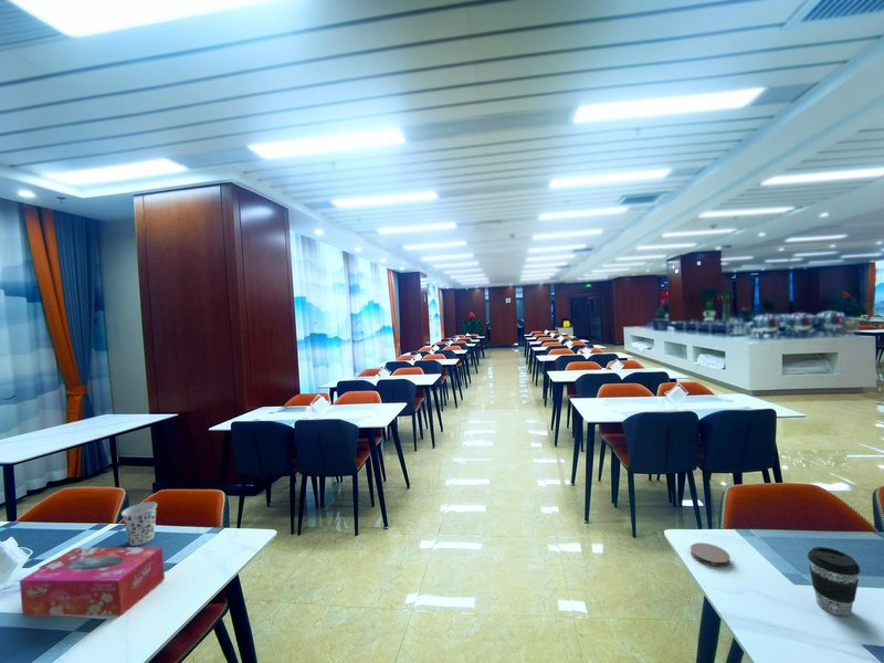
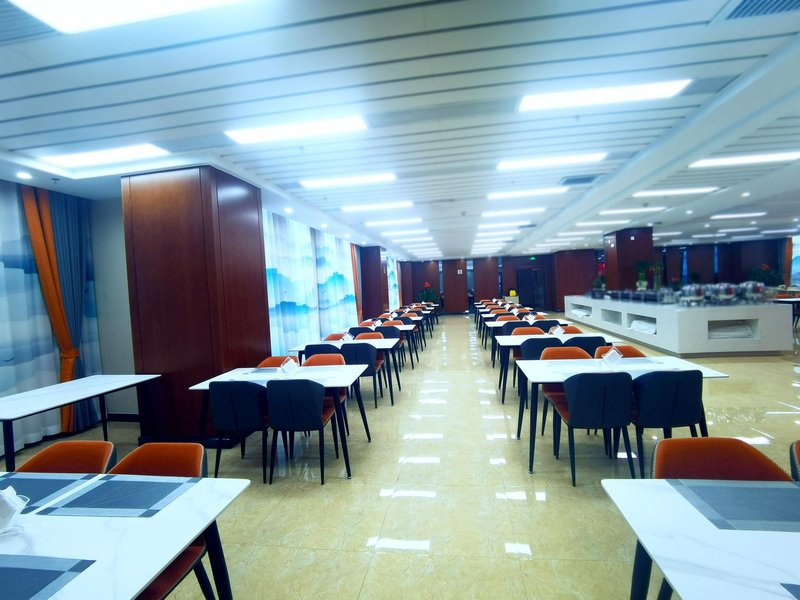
- coffee cup (833, 581)
- coaster (709, 554)
- tissue box (96, 579)
- cup (140, 524)
